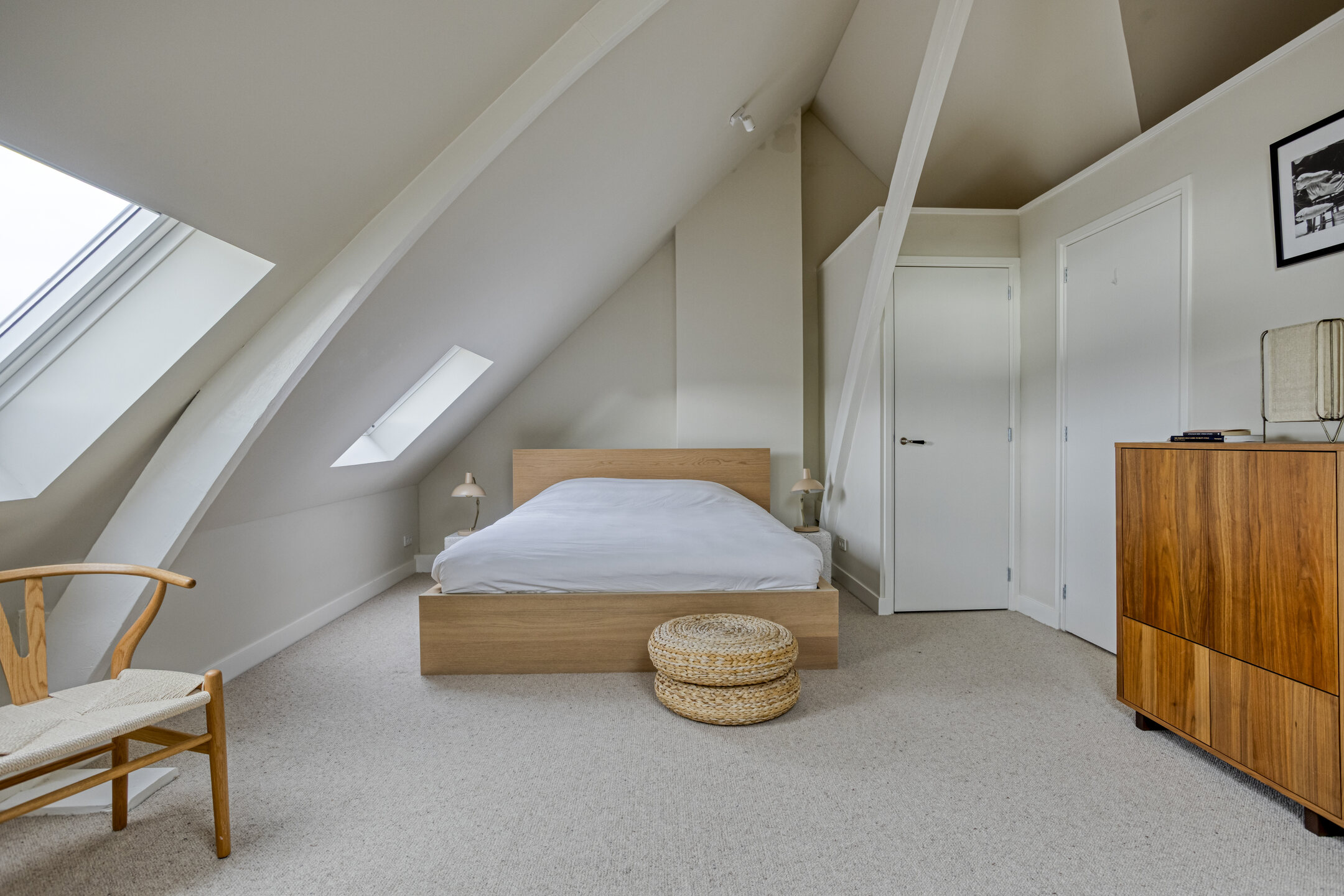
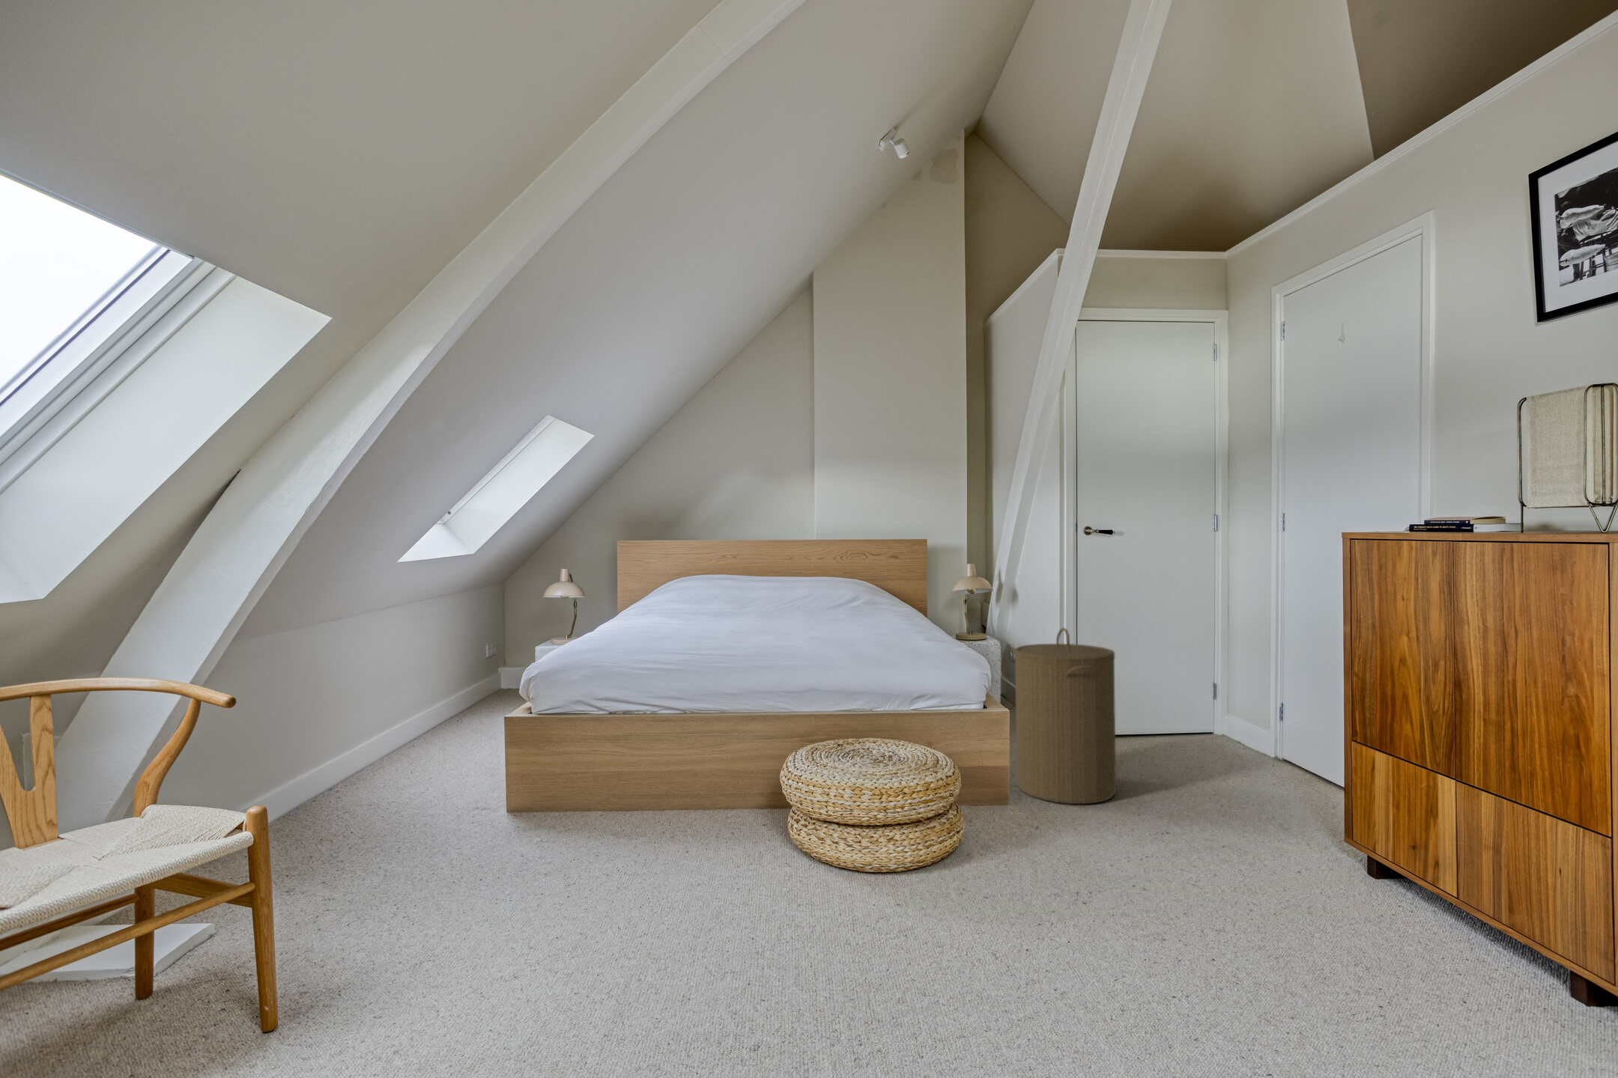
+ laundry hamper (1064, 709)
